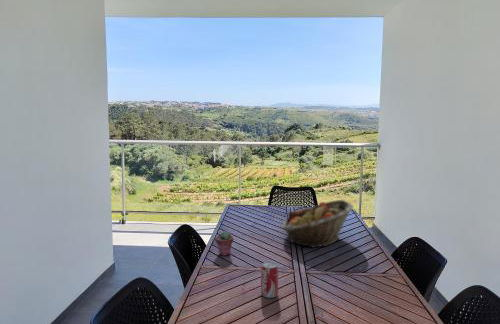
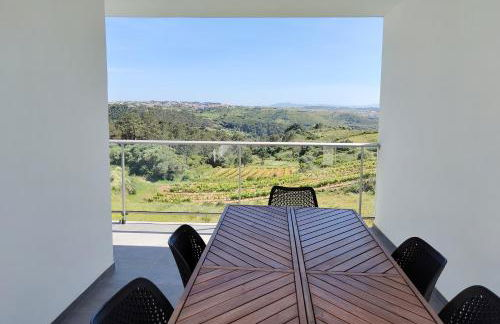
- potted succulent (224, 242)
- beverage can (269, 279)
- fruit basket (316, 220)
